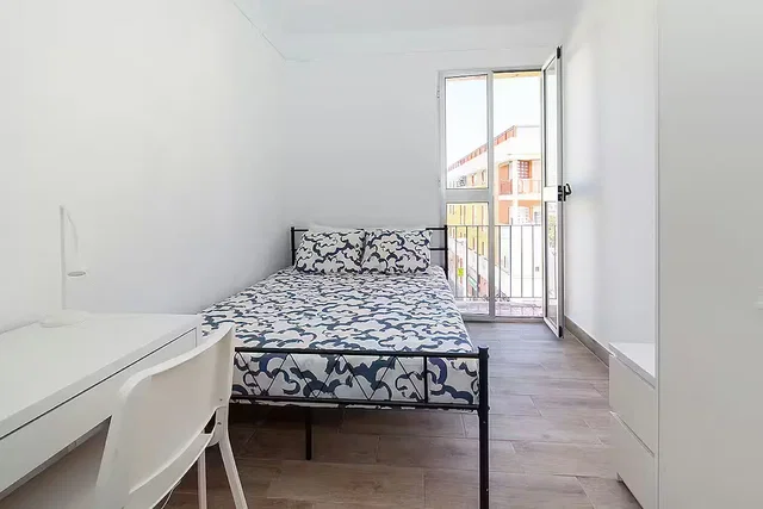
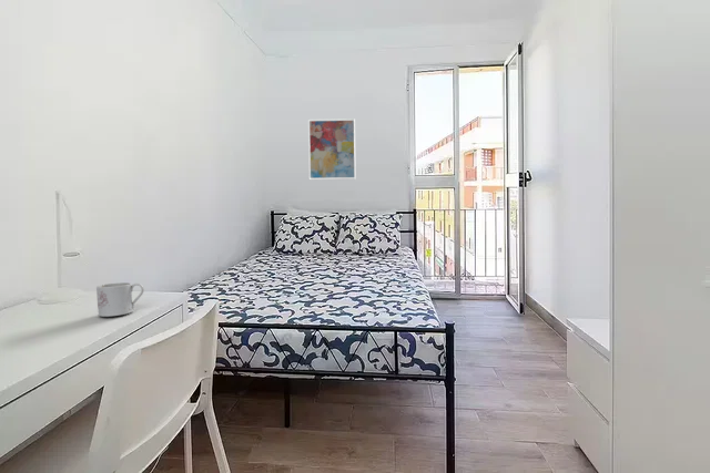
+ mug (121, 298)
+ wall art (332, 148)
